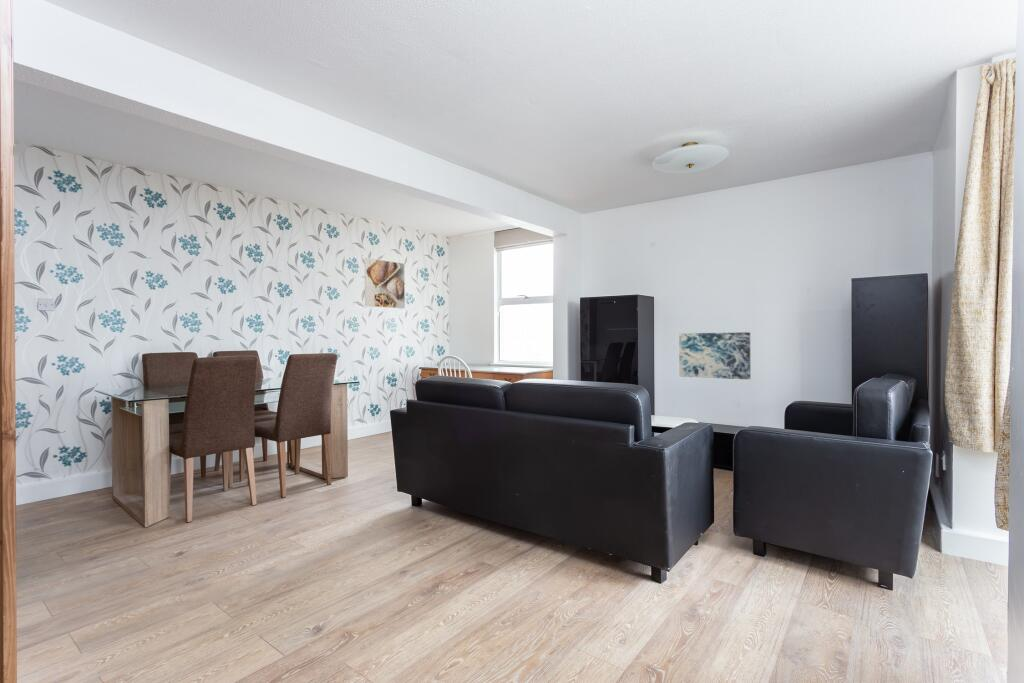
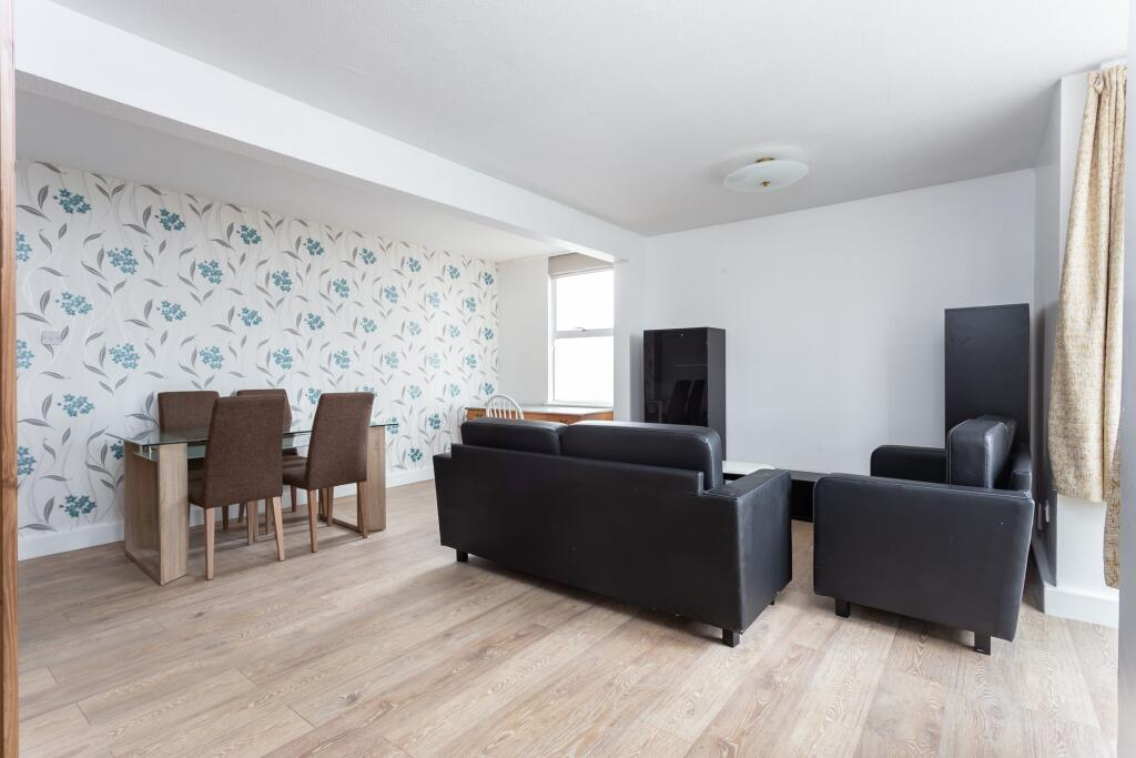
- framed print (385, 284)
- wall art (713, 355)
